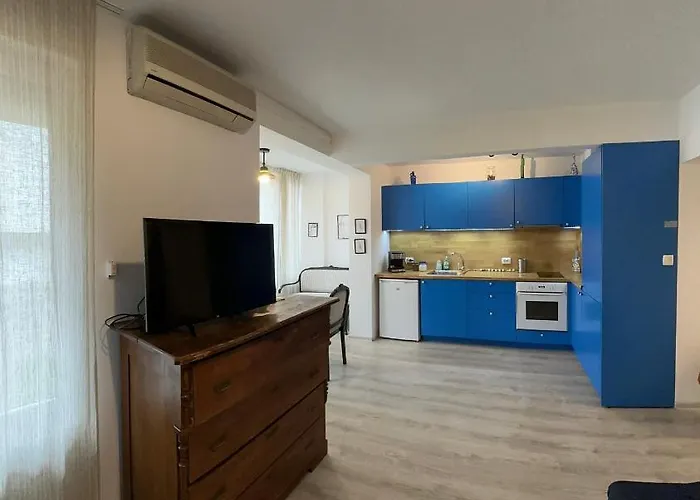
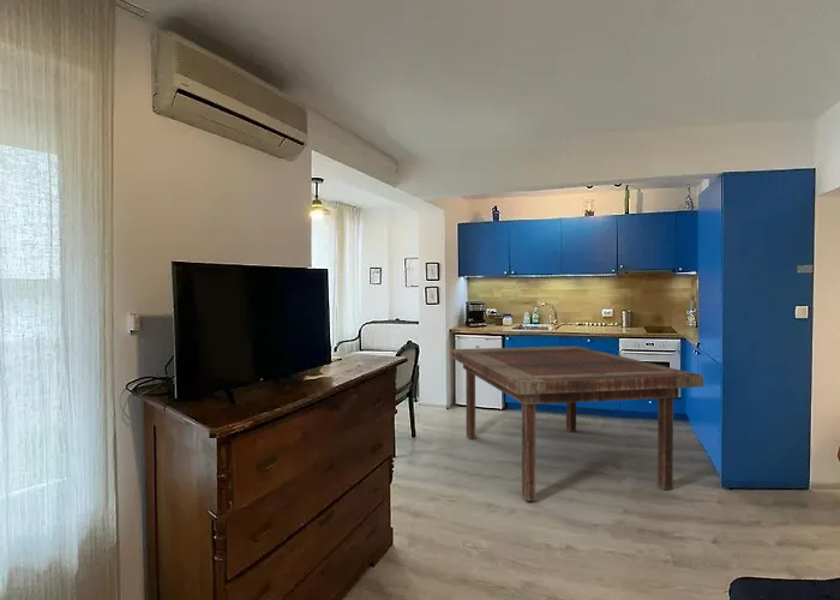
+ dining table (553, 402)
